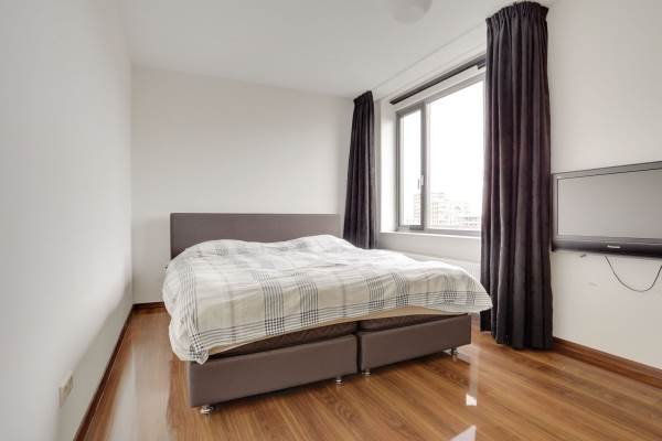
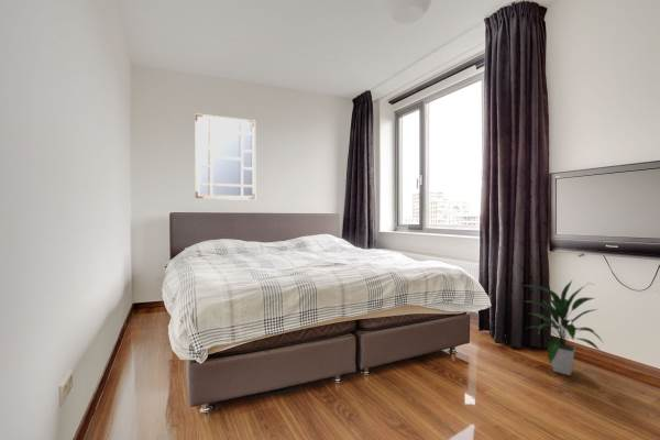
+ mirror (226, 158)
+ indoor plant (560, 324)
